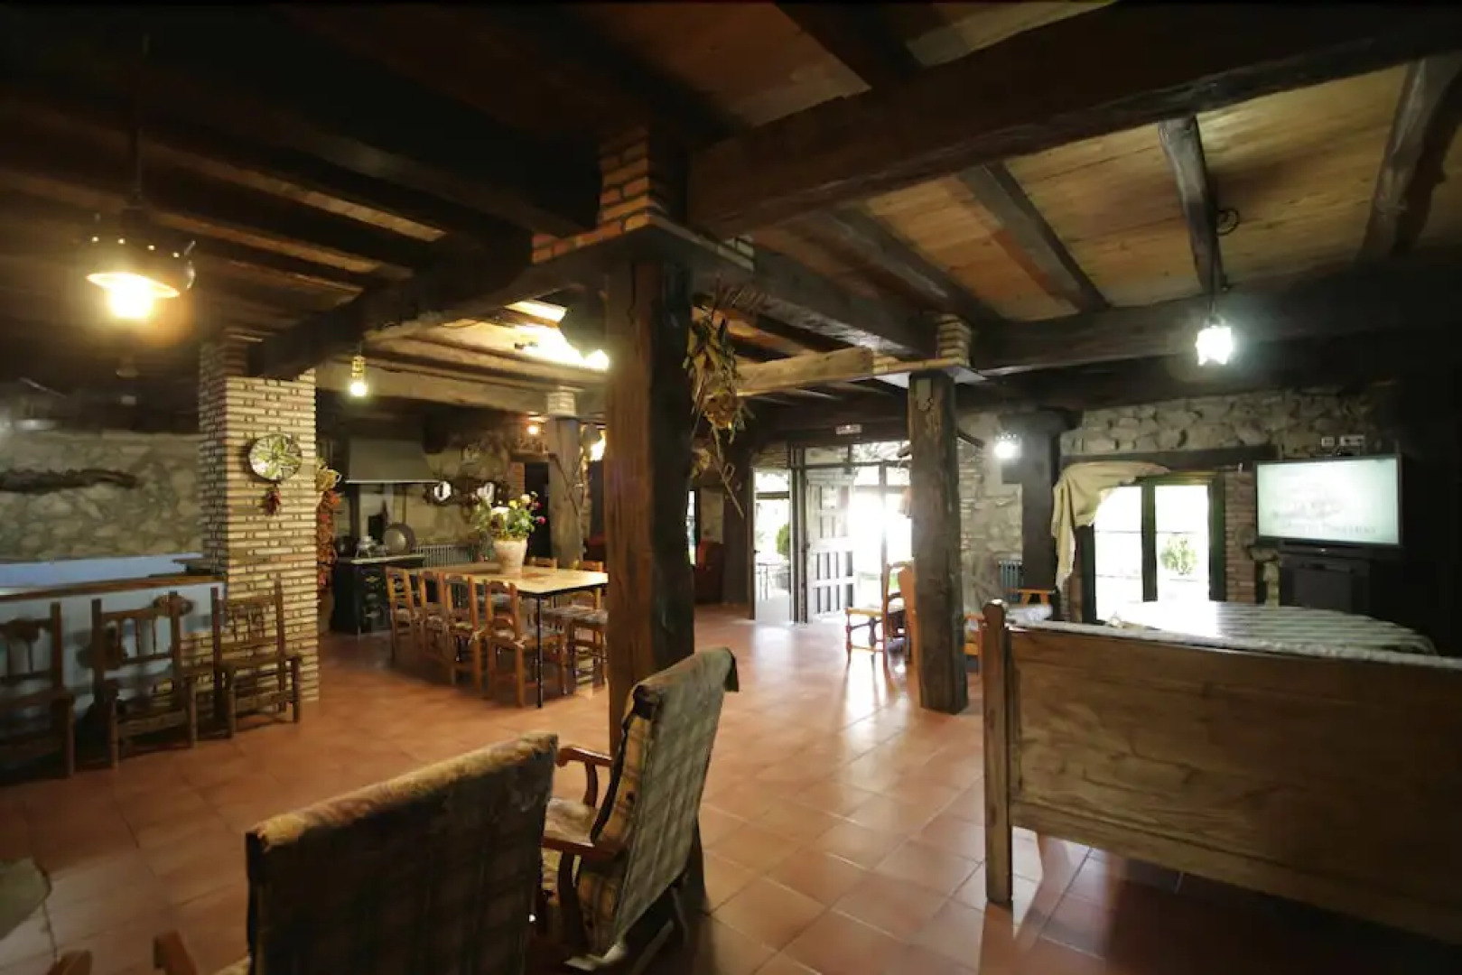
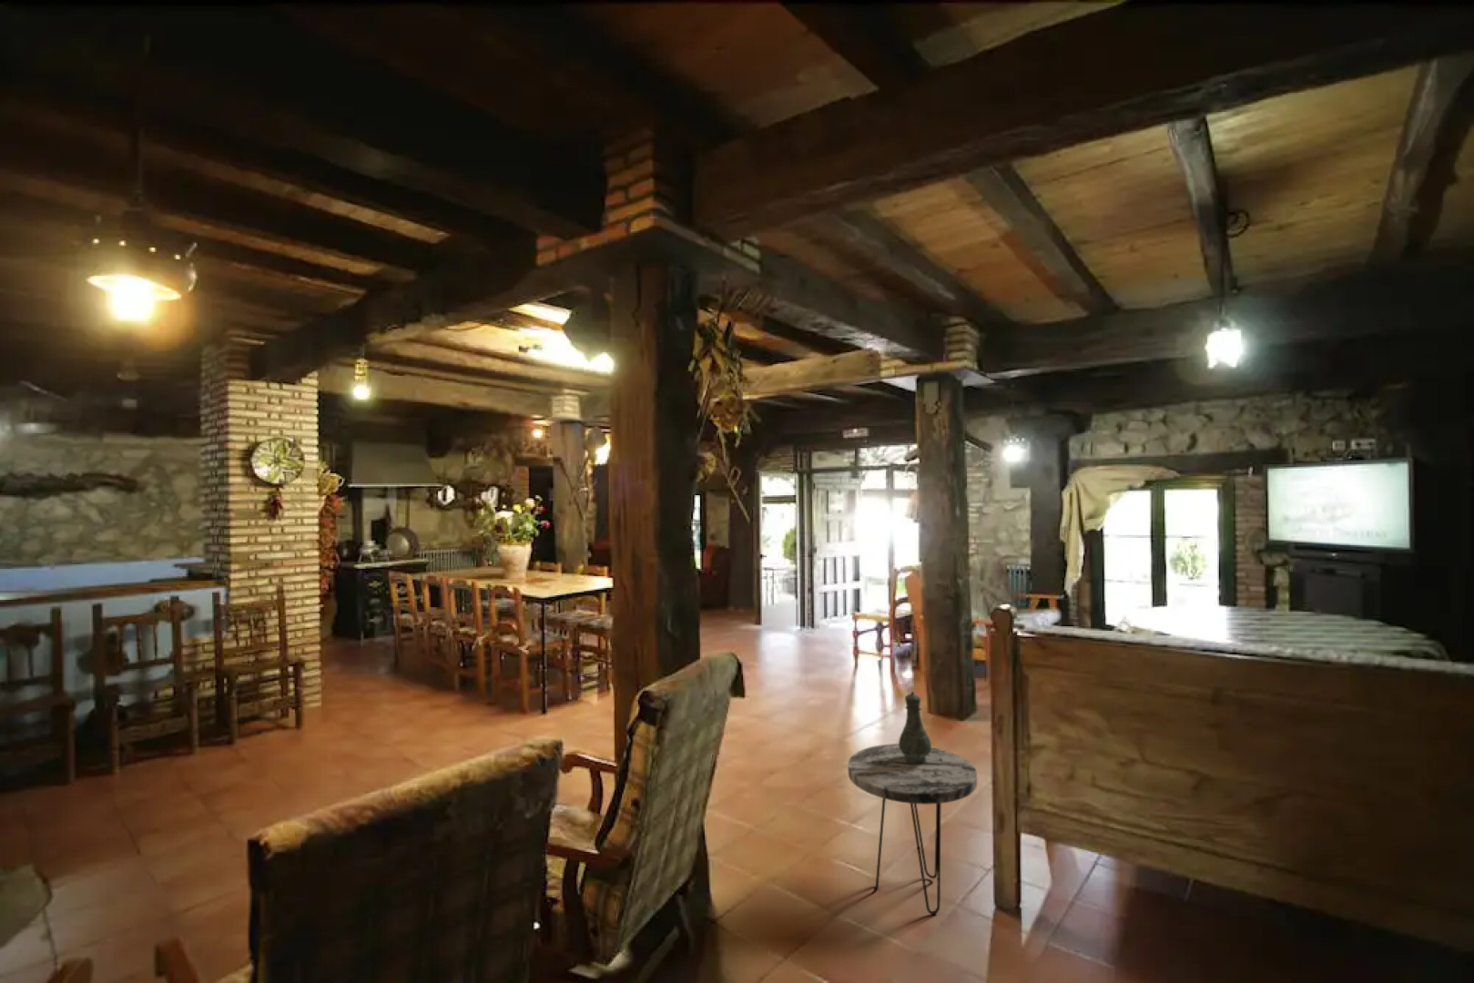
+ vase (914, 724)
+ side table (914, 829)
